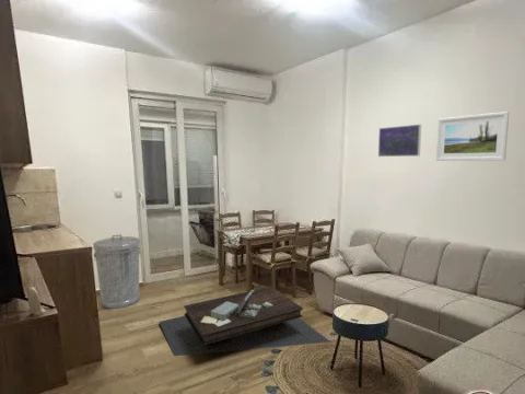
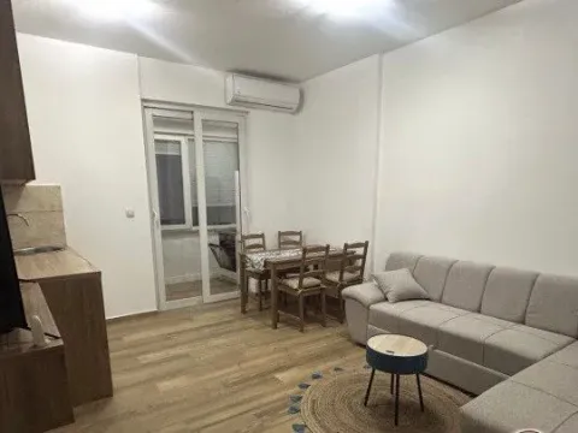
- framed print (469, 138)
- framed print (398, 141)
- trash can (118, 268)
- coffee table (243, 314)
